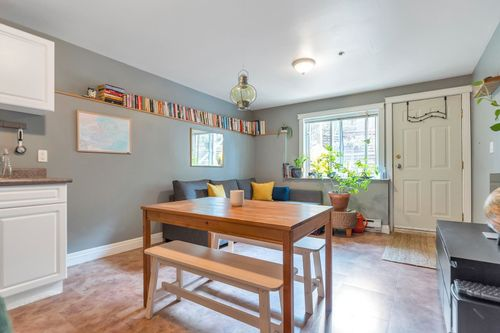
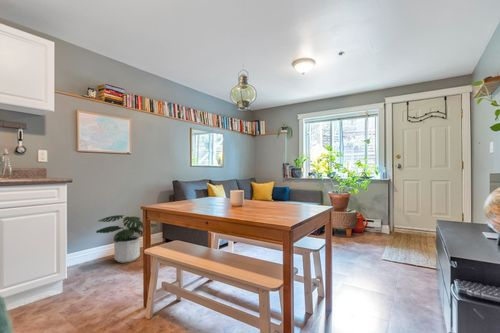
+ potted plant (129, 237)
